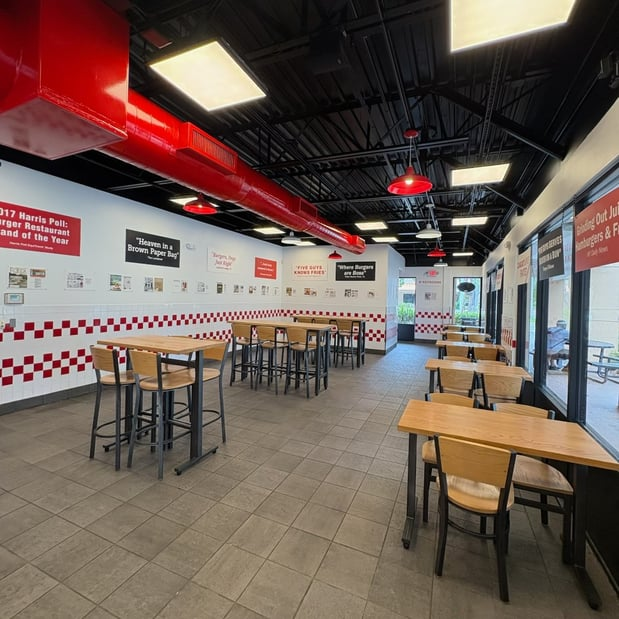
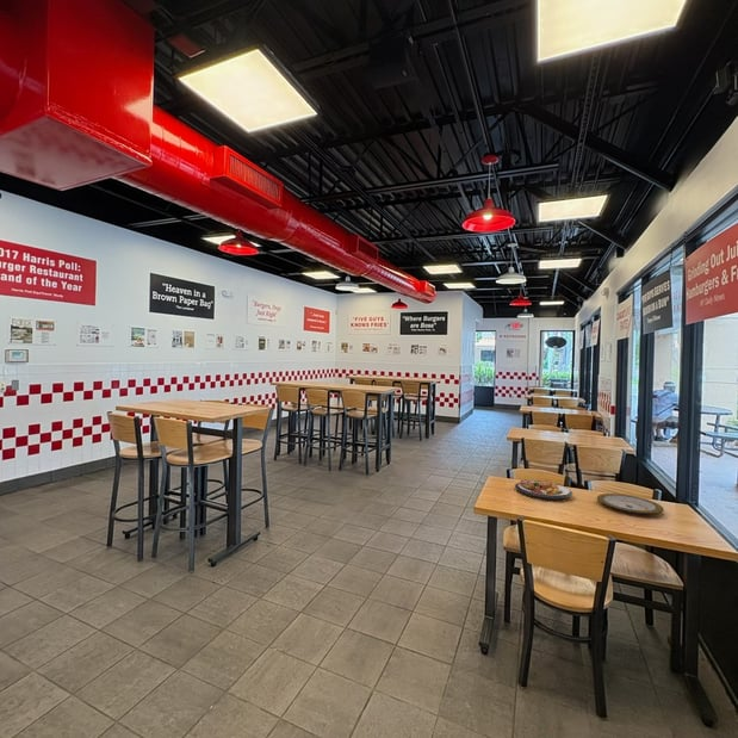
+ plate (628, 504)
+ plate (542, 488)
